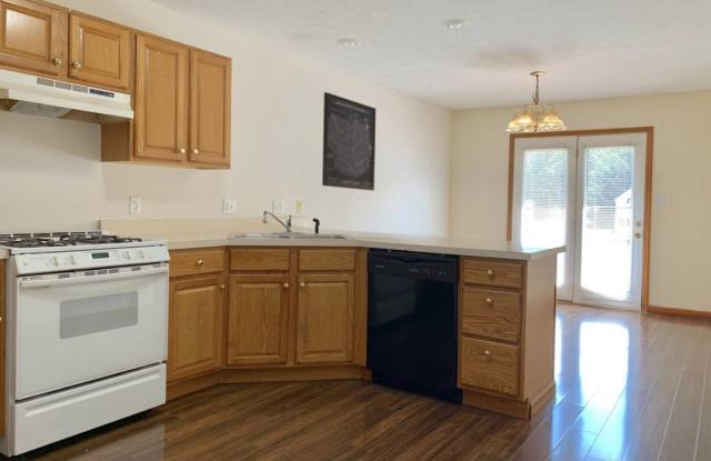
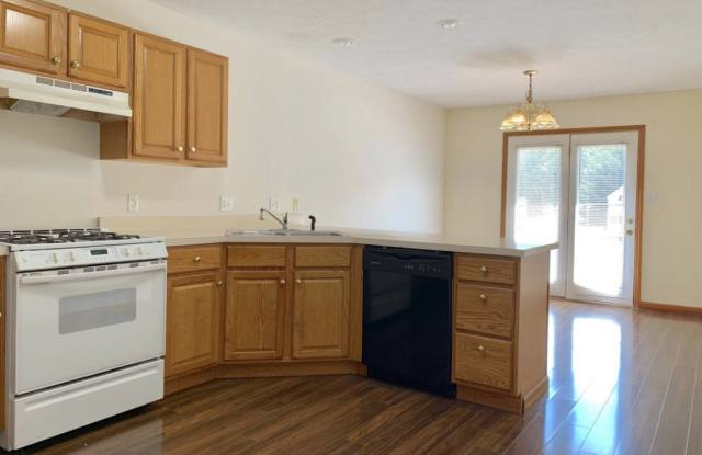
- wall art (350, 144)
